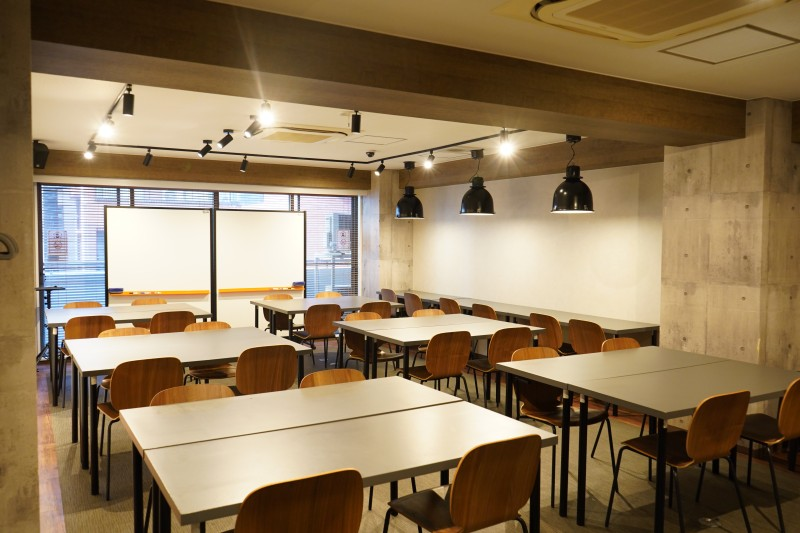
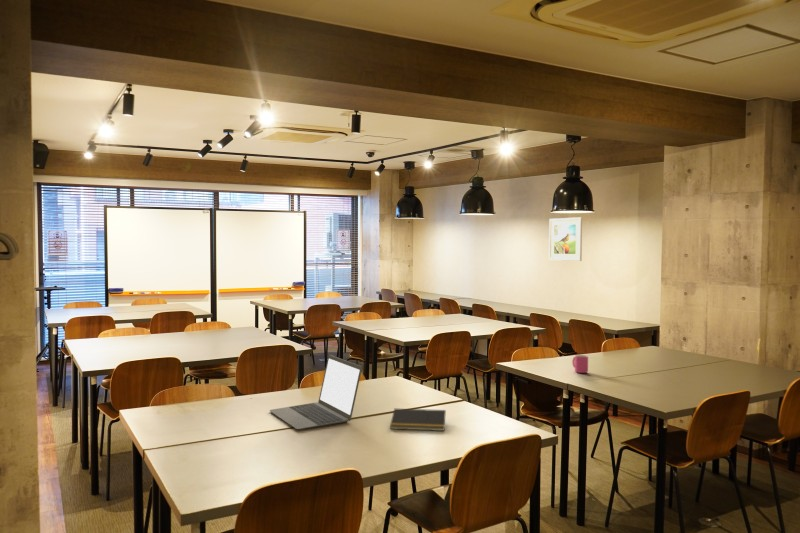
+ mug (579, 363)
+ notepad (418, 419)
+ laptop (320, 392)
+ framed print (564, 239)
